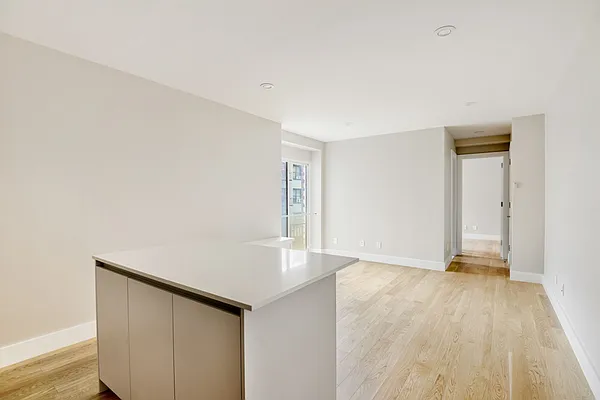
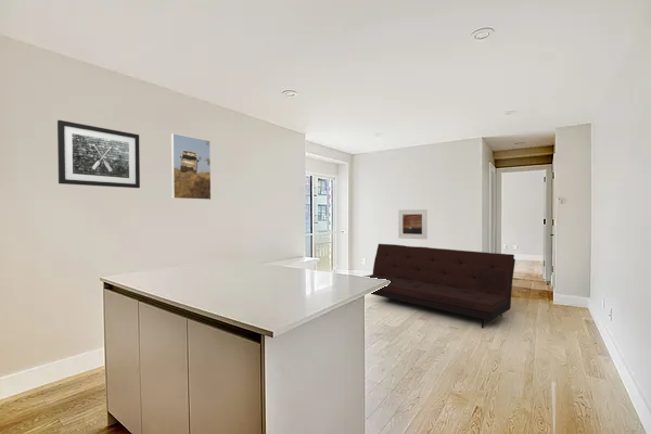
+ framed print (412, 224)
+ wall art (102, 156)
+ sofa (424, 277)
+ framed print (192, 168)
